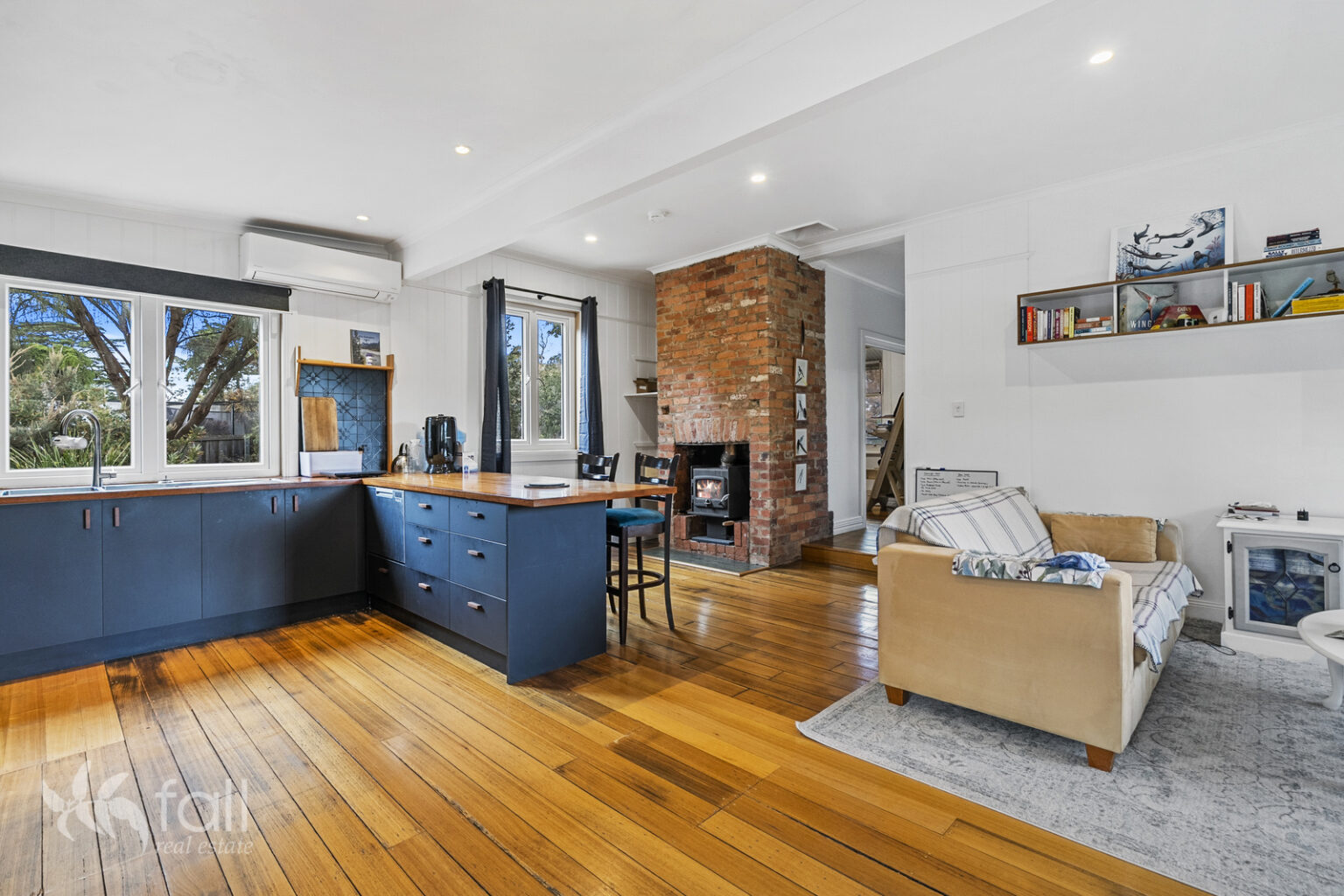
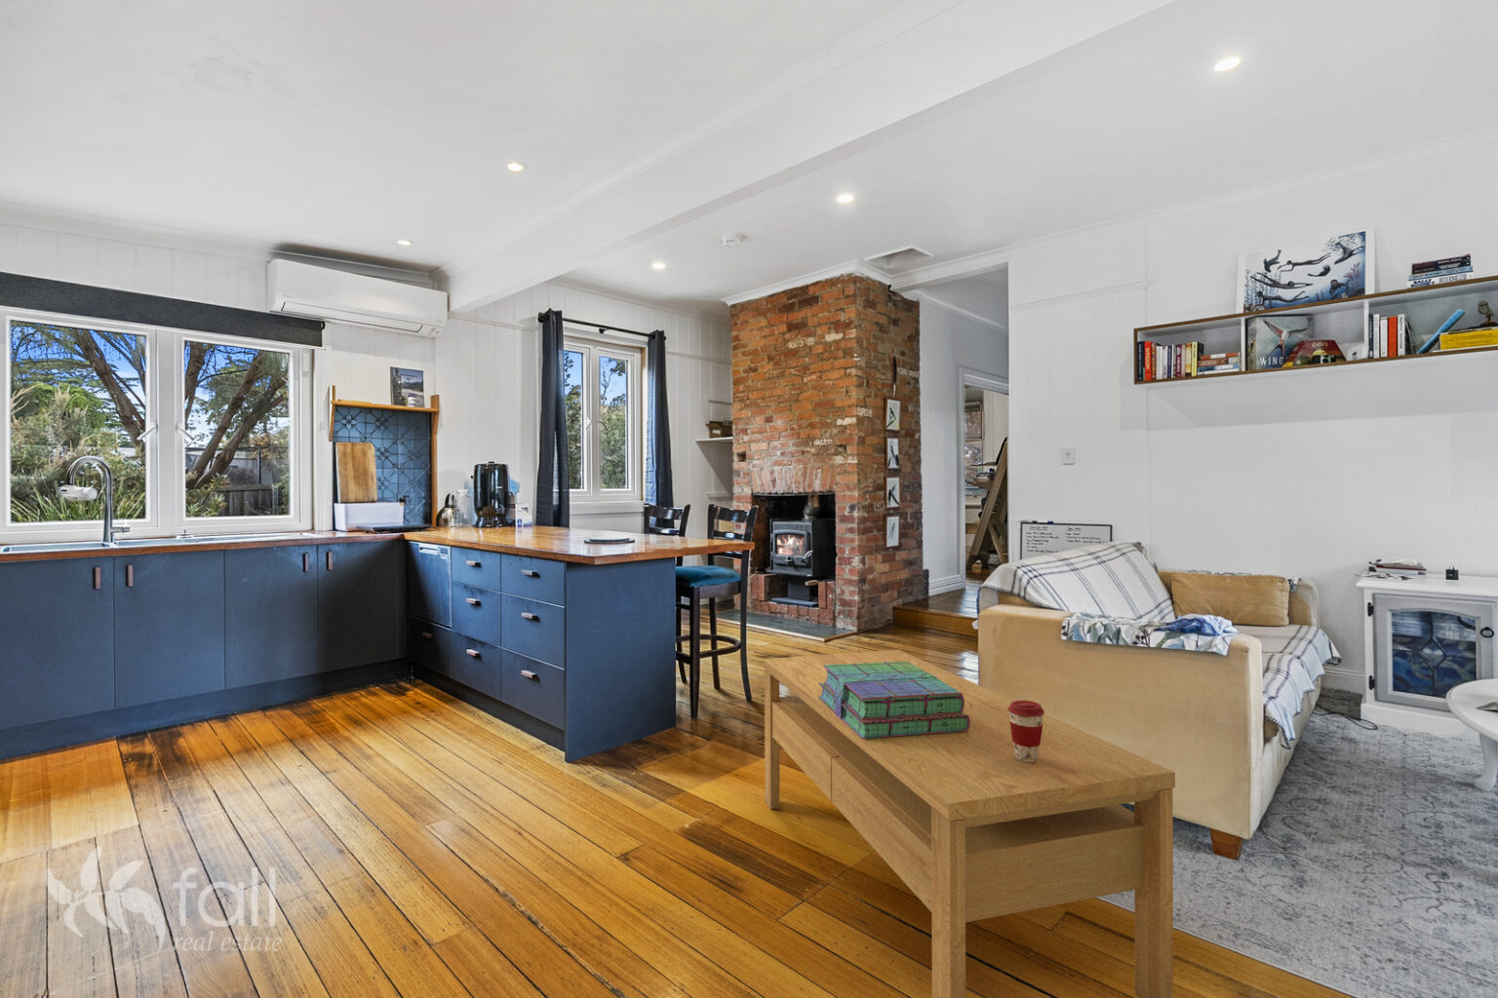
+ stack of books (888, 694)
+ coffee cup (1025, 730)
+ coffee table (916, 791)
